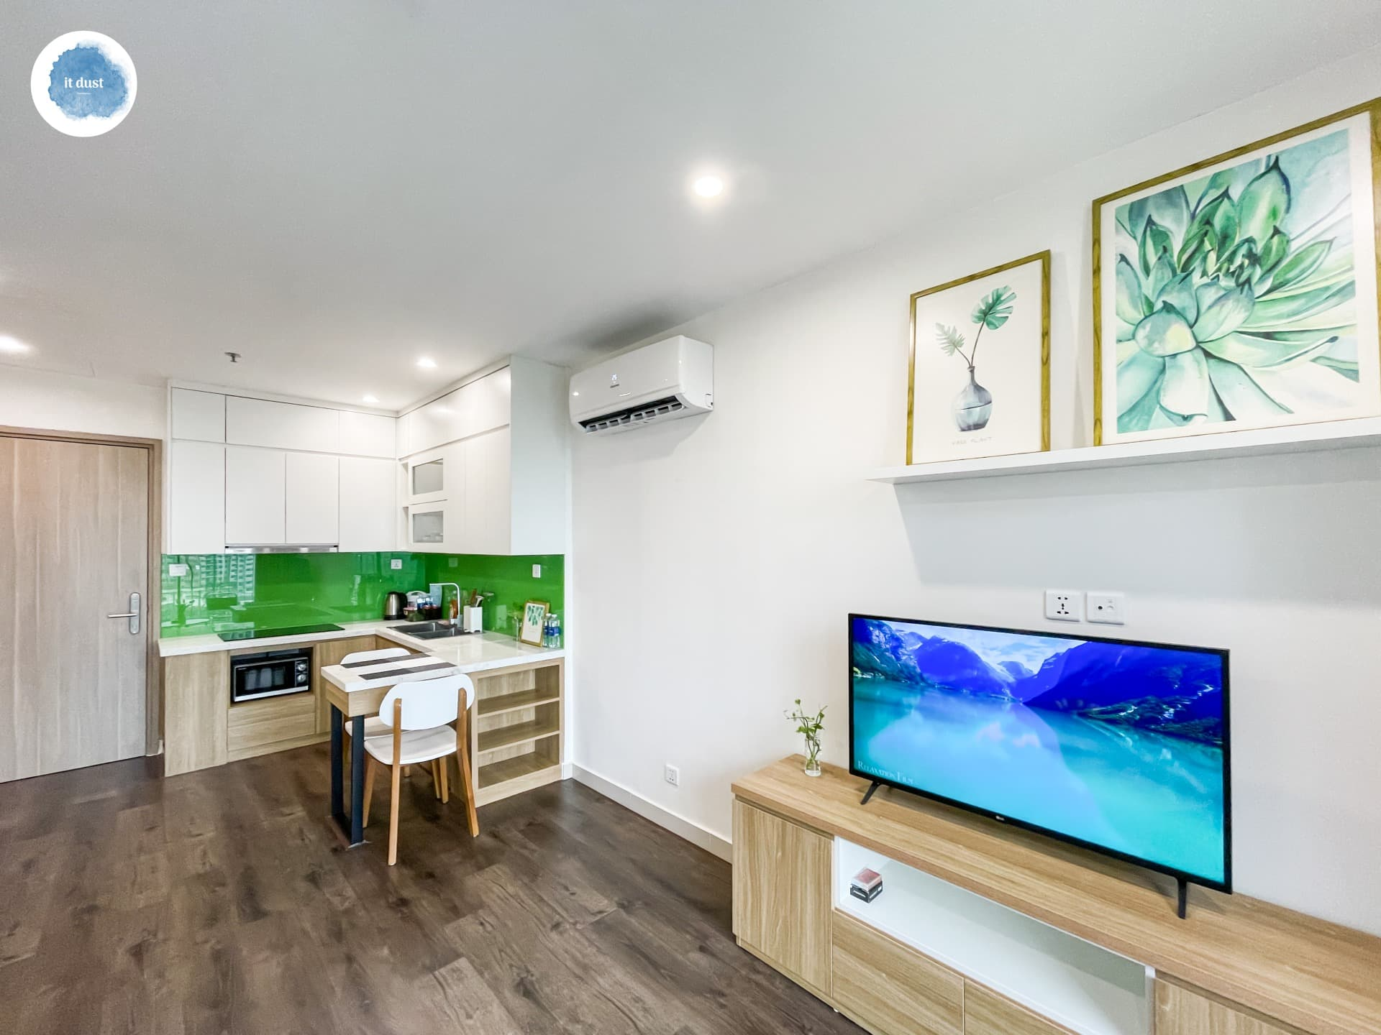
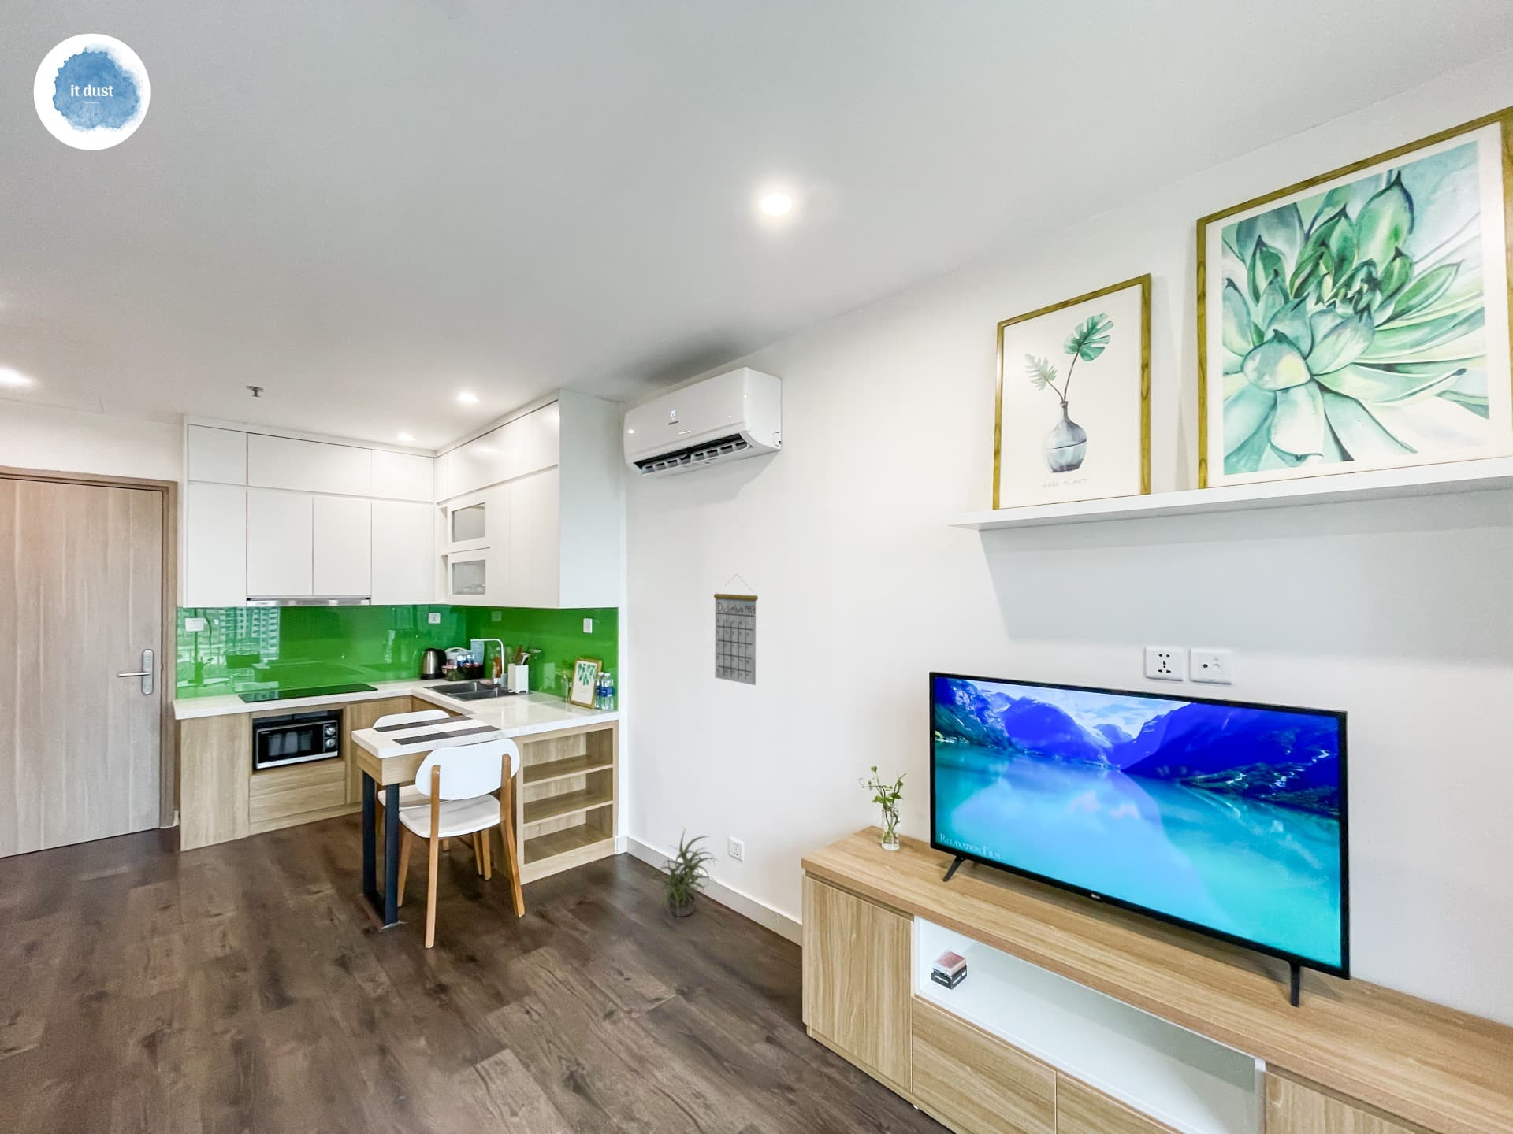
+ calendar (734, 628)
+ potted plant (687, 876)
